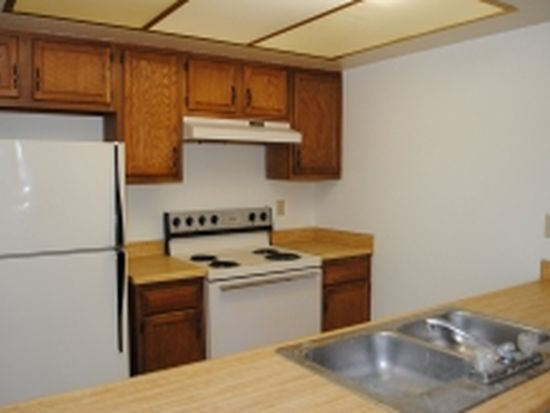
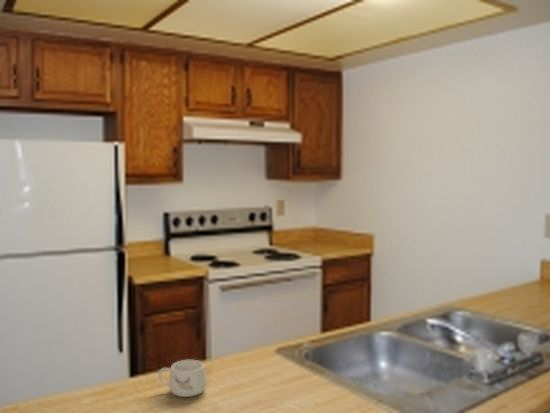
+ mug (182, 378)
